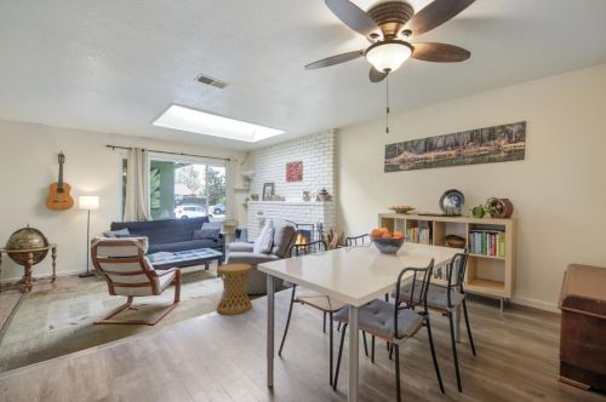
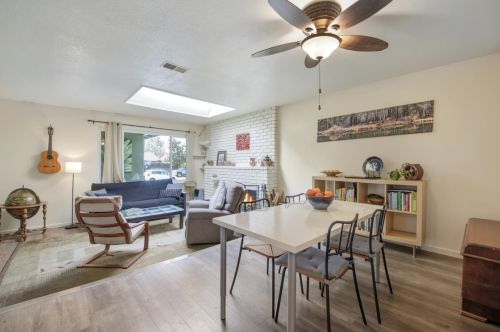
- side table (234, 287)
